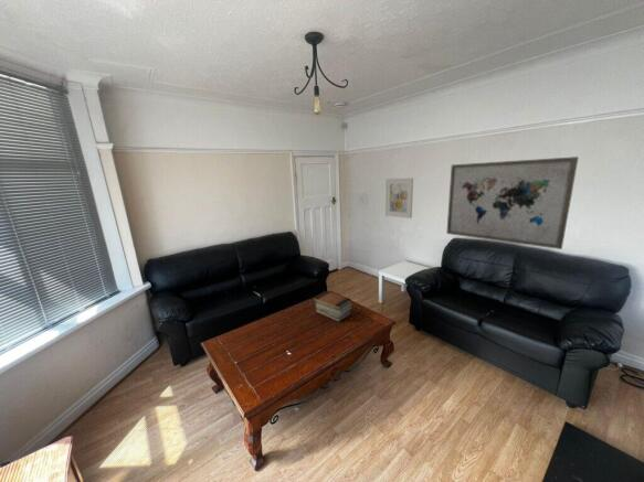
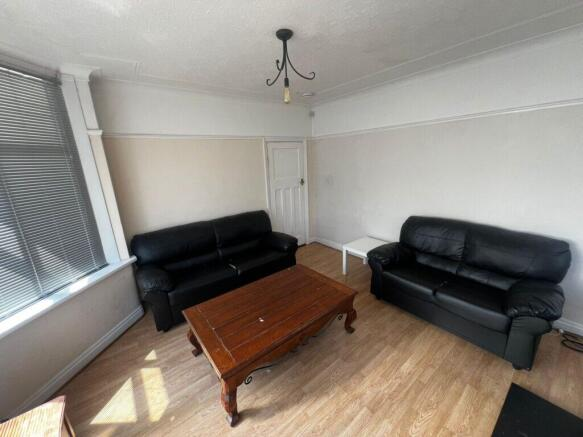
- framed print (398, 197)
- wall art (500, 202)
- book stack (332, 306)
